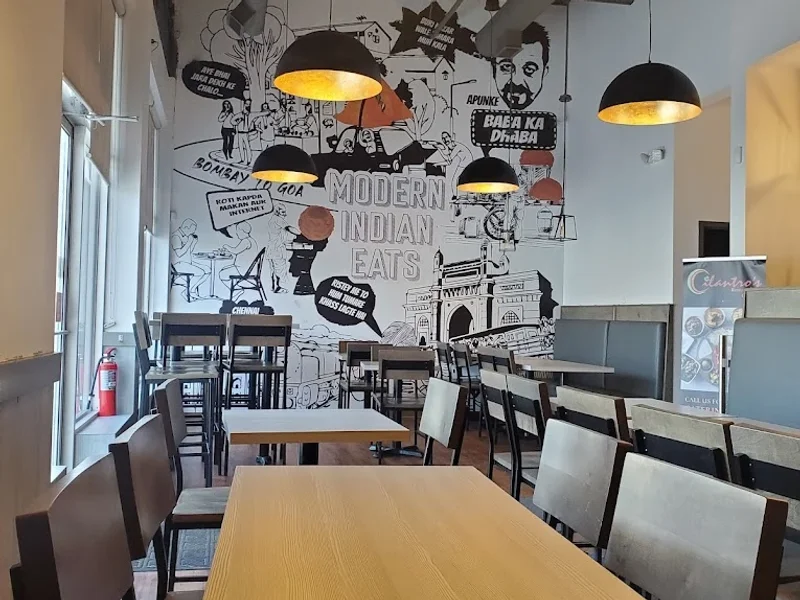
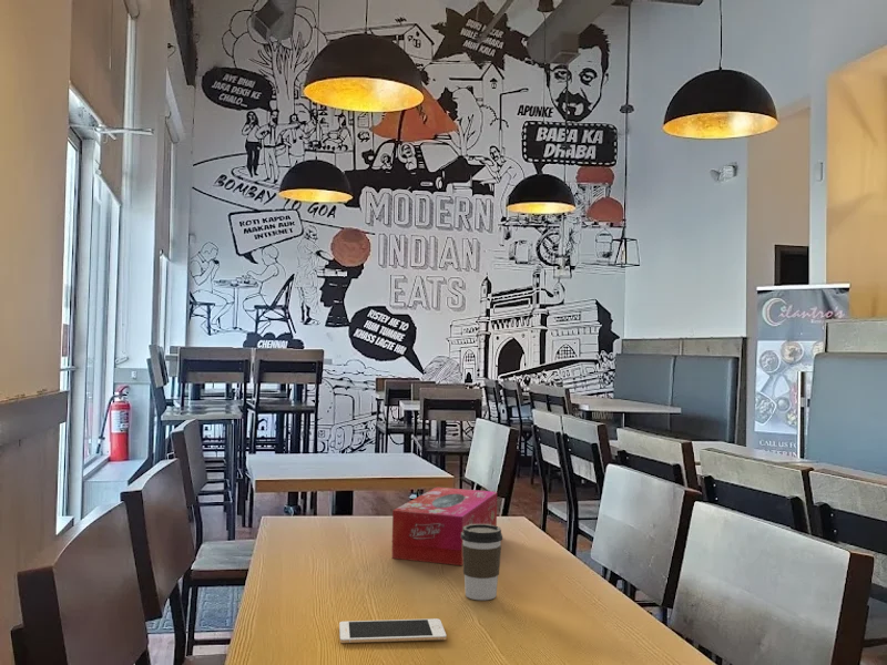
+ cell phone (391, 630)
+ coffee cup (481, 561)
+ tissue box (447, 522)
